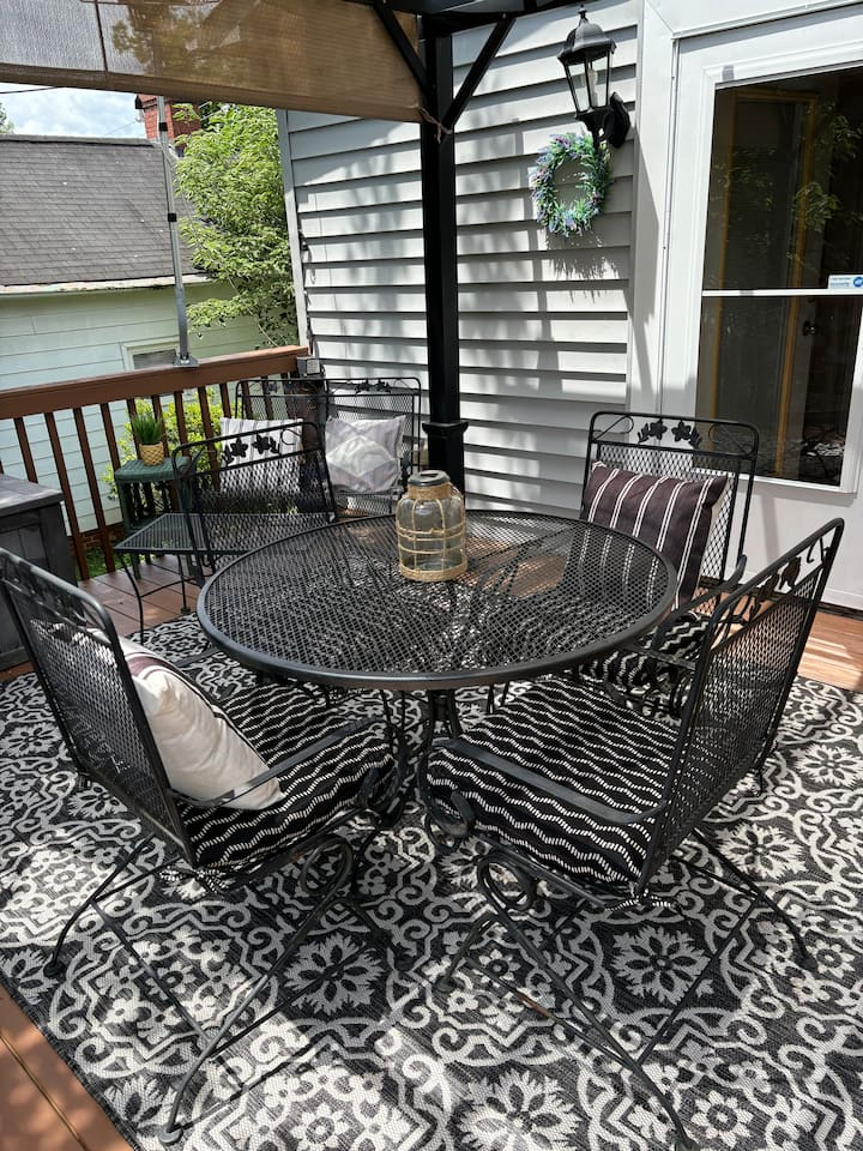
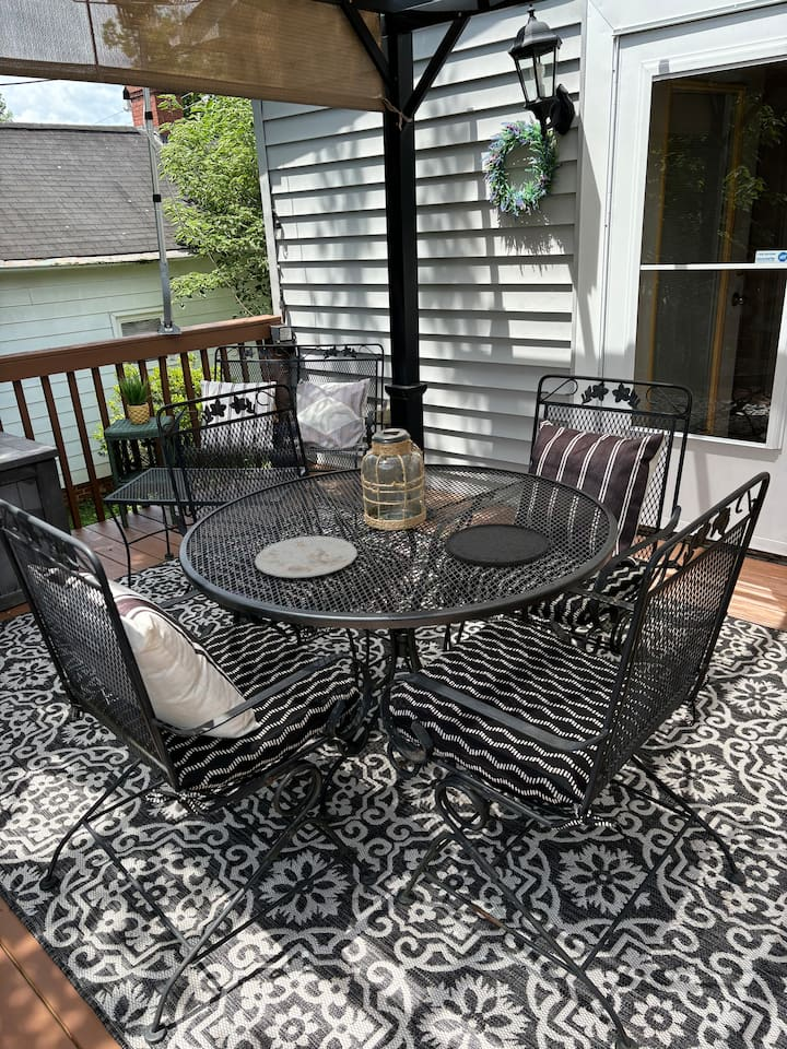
+ plate (496, 543)
+ plate (306, 556)
